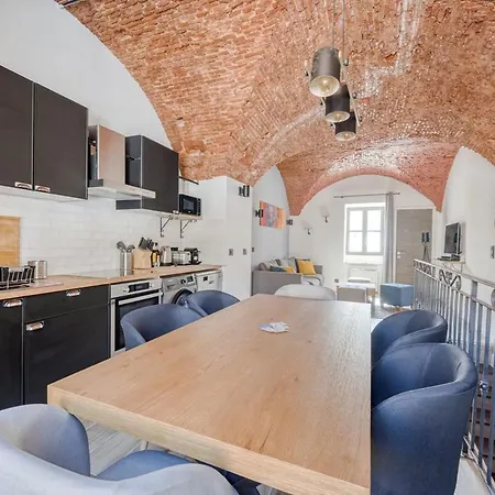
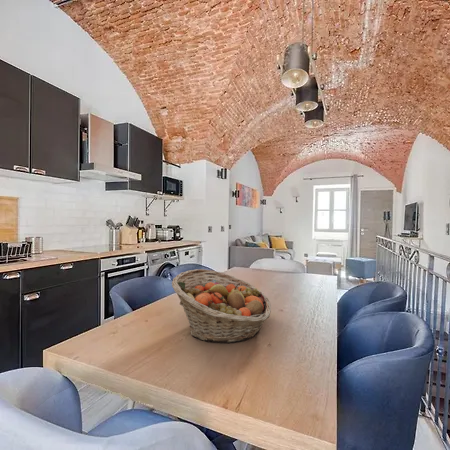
+ fruit basket (222, 300)
